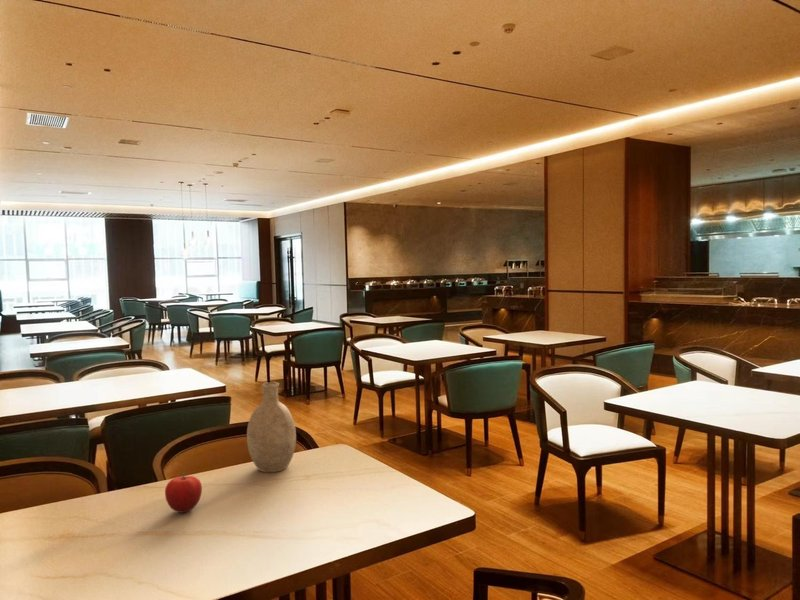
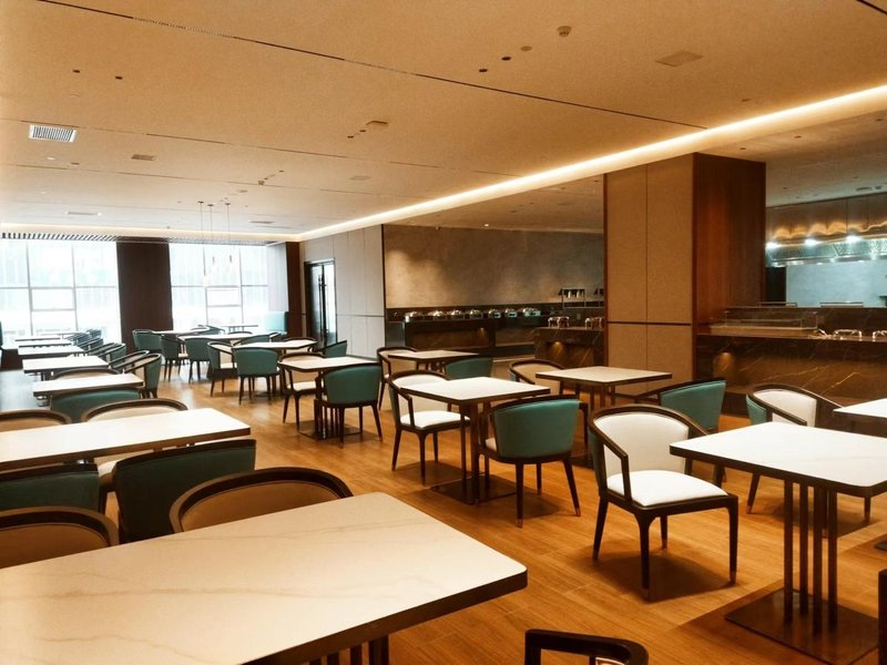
- decorative vase (271, 425)
- fruit (183, 492)
